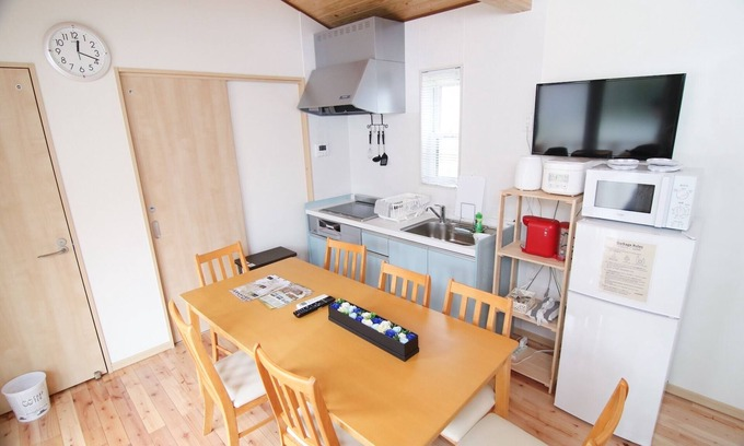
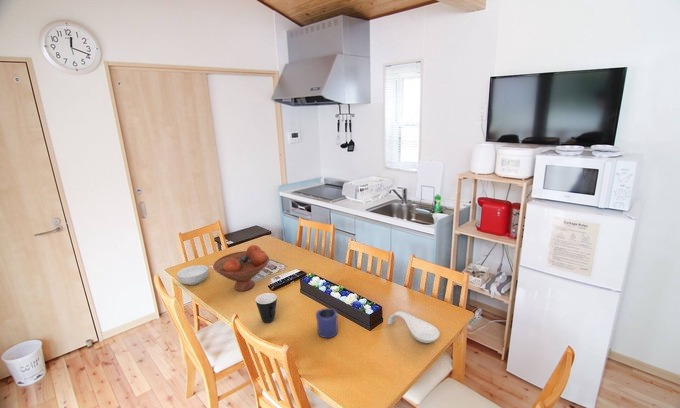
+ cereal bowl (193, 276)
+ spoon rest (412, 325)
+ mug (325, 321)
+ fruit bowl (242, 269)
+ mug (268, 310)
